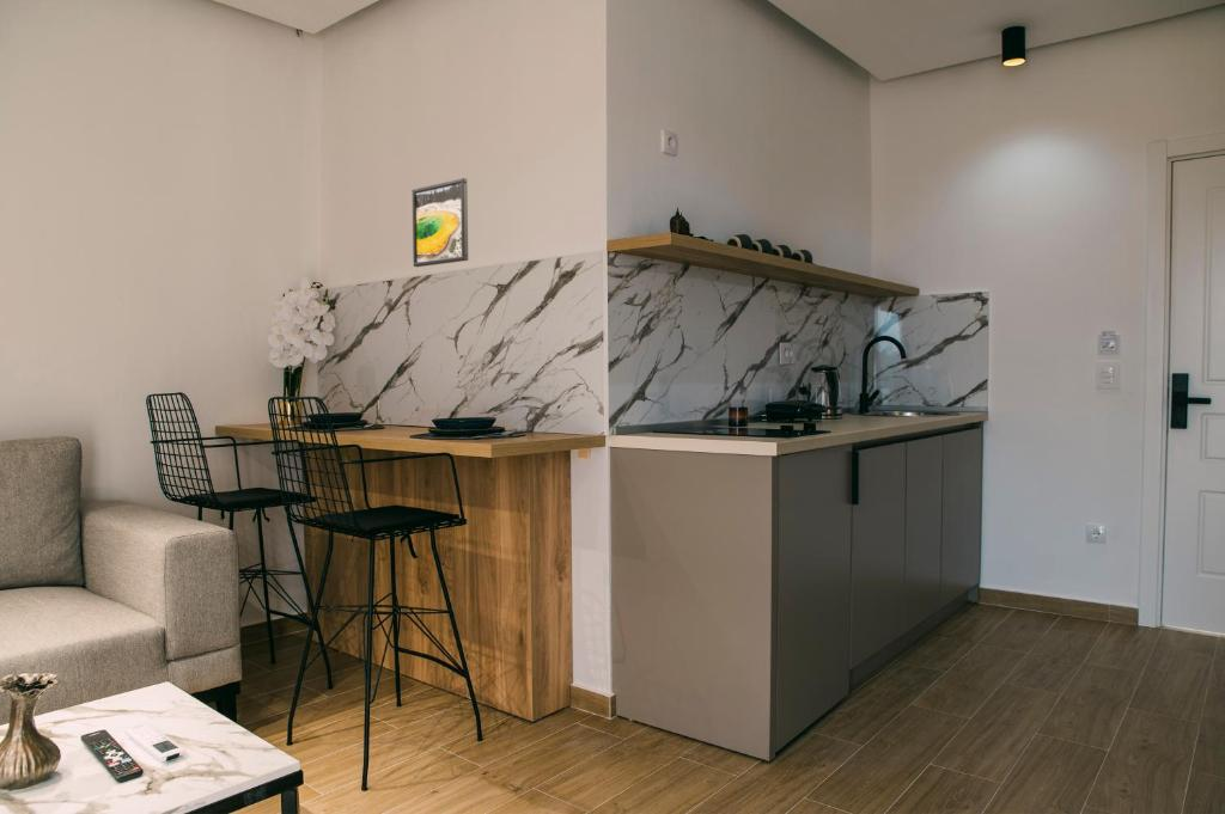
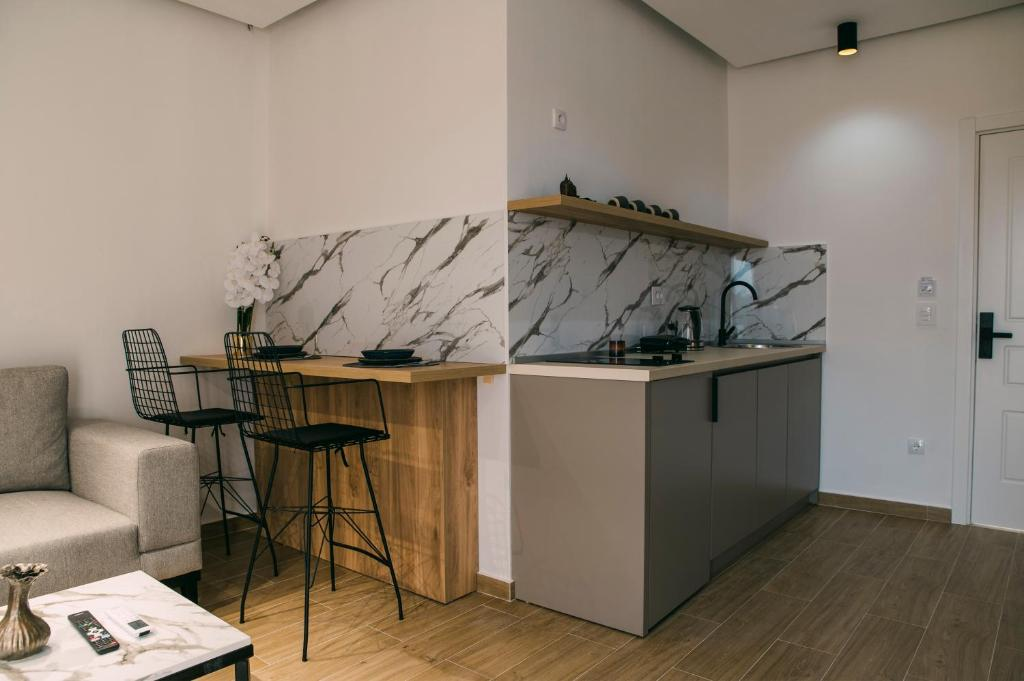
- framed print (439, 224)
